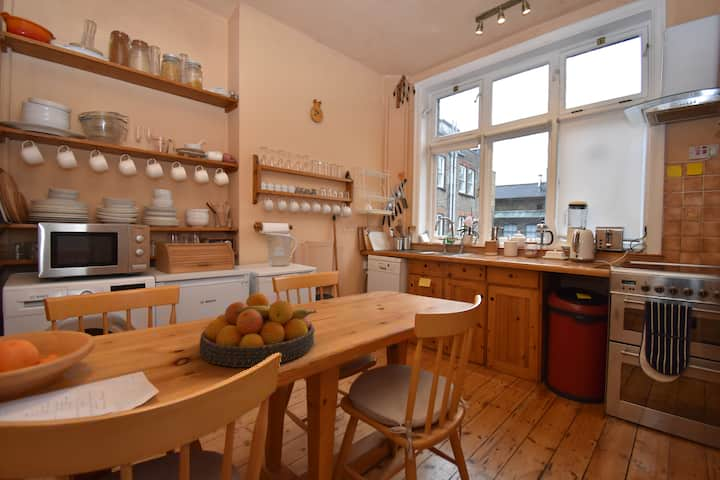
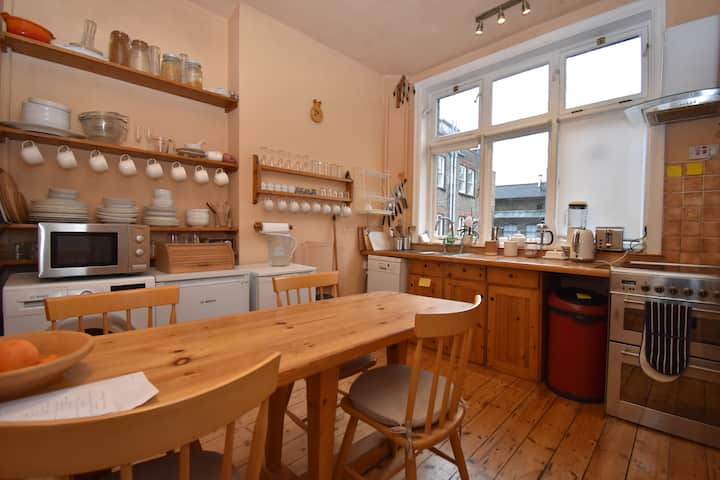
- fruit bowl (259, 322)
